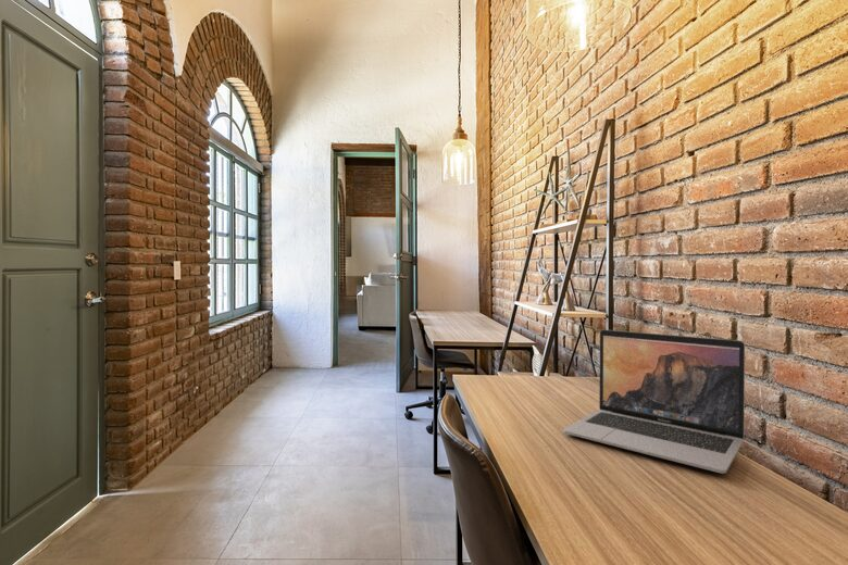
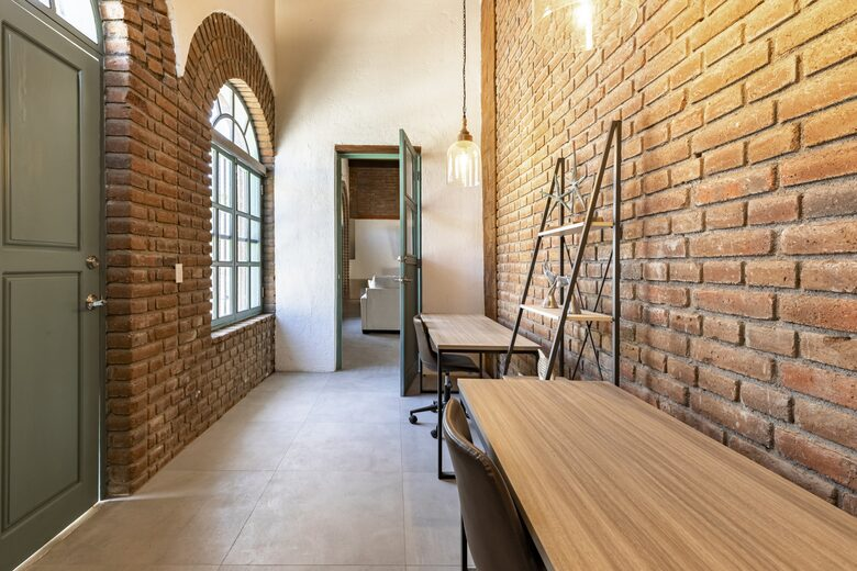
- laptop (650, 389)
